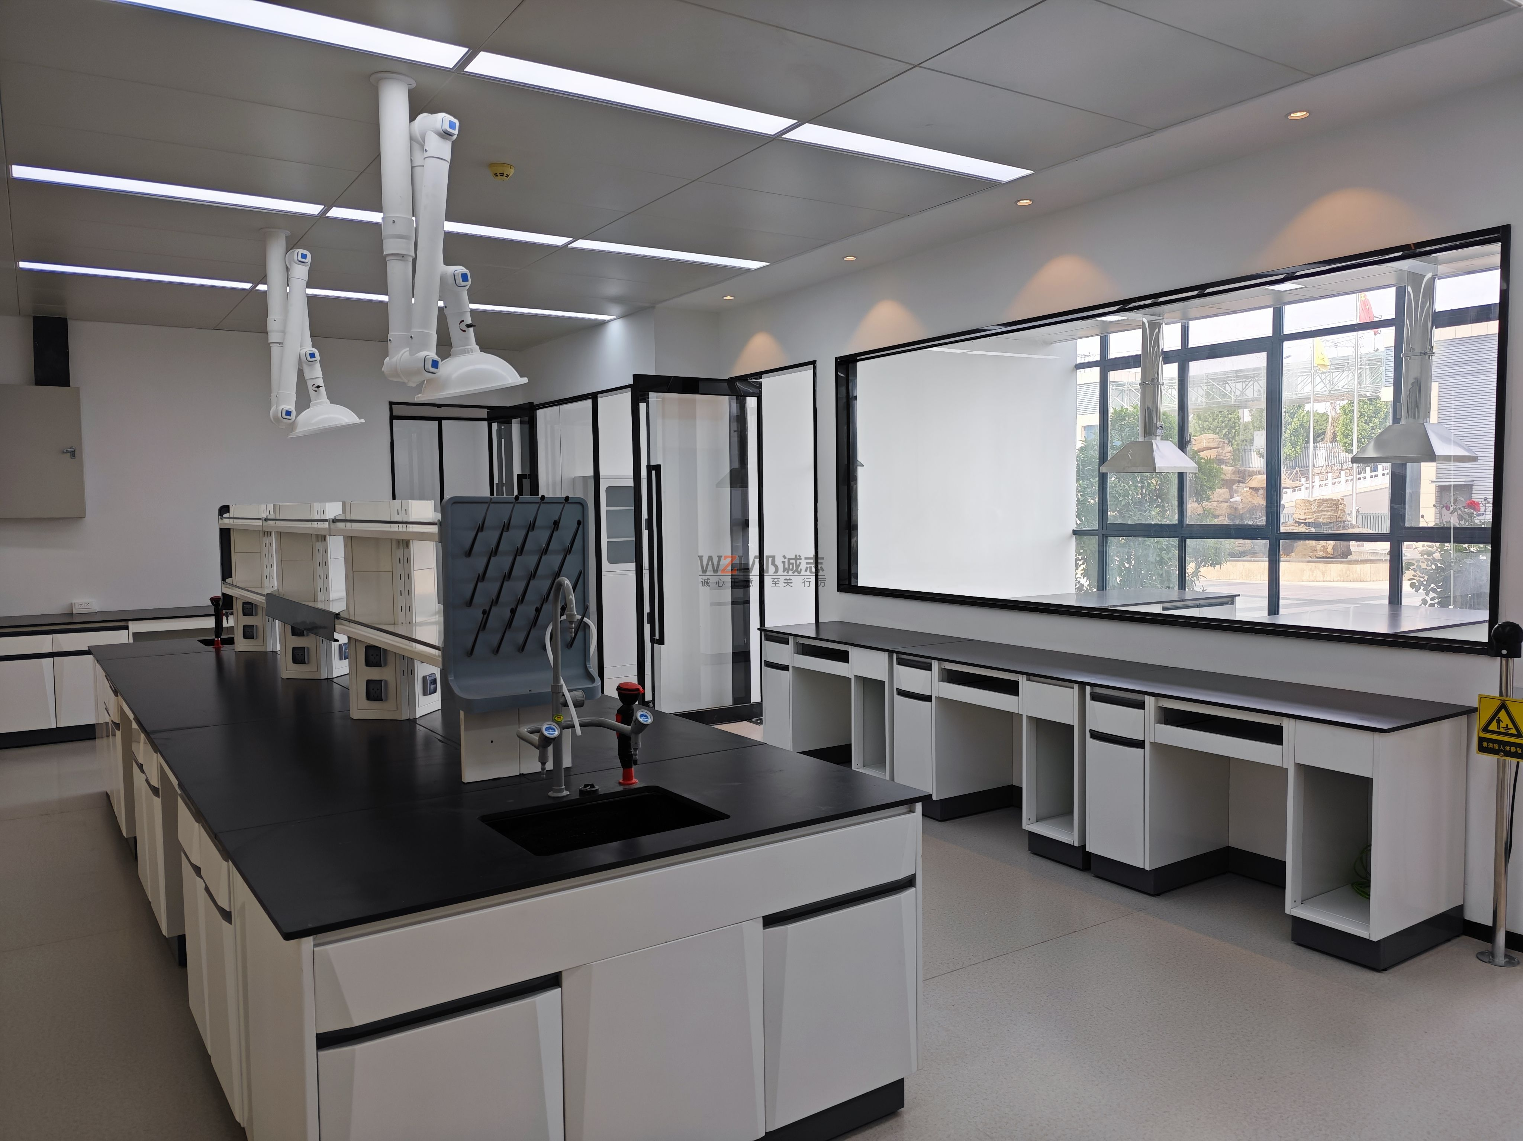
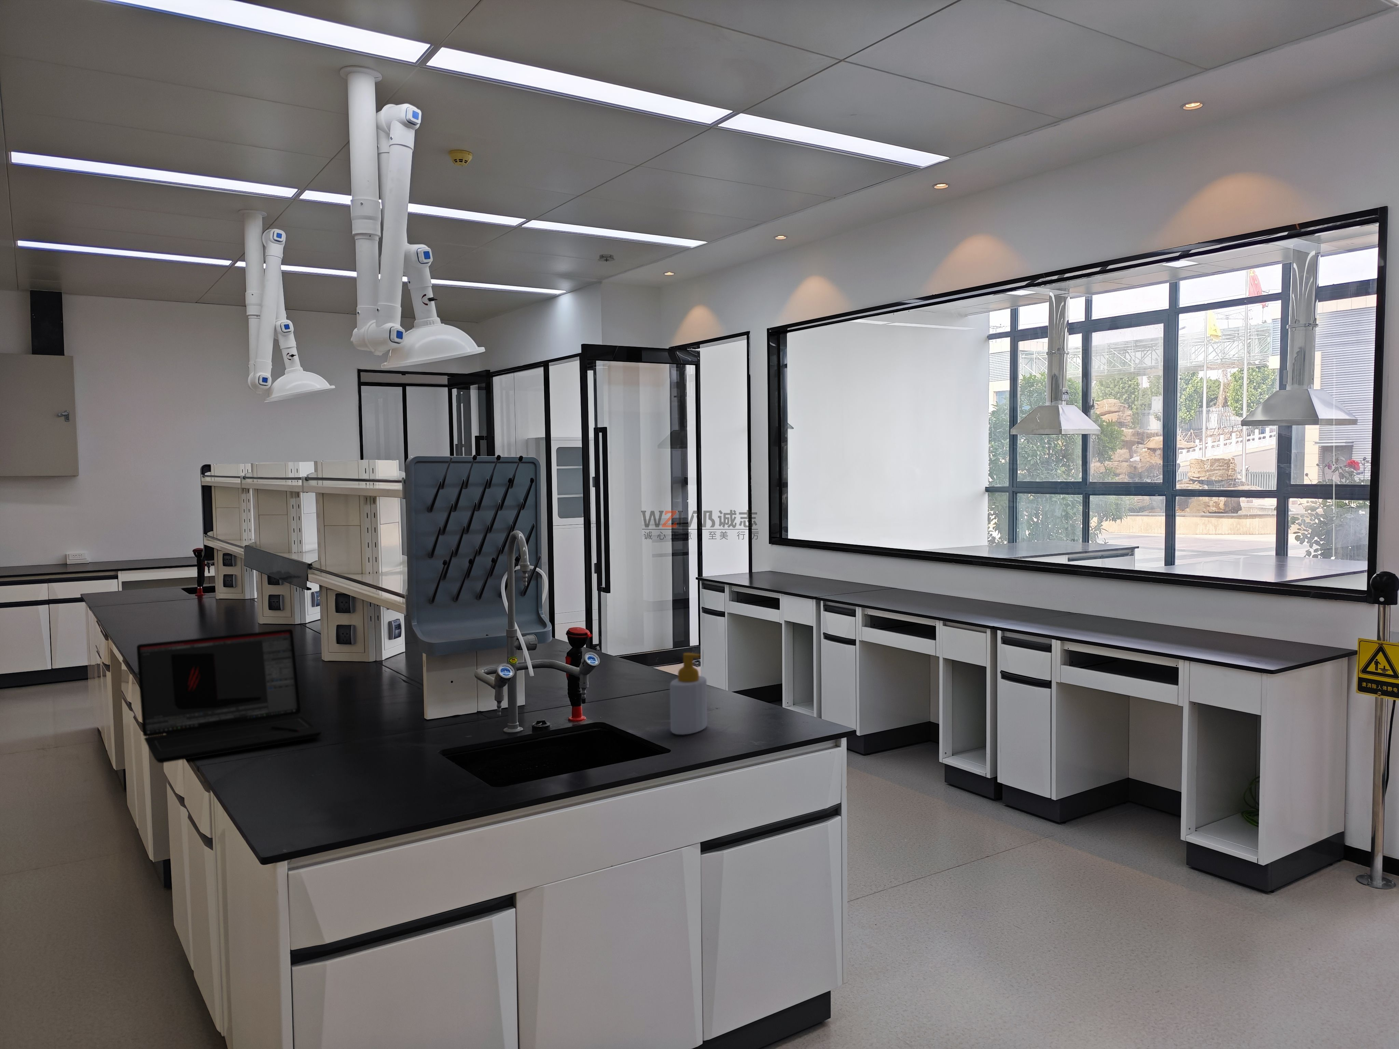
+ smoke detector (606, 258)
+ laptop (229, 691)
+ soap bottle (688, 691)
